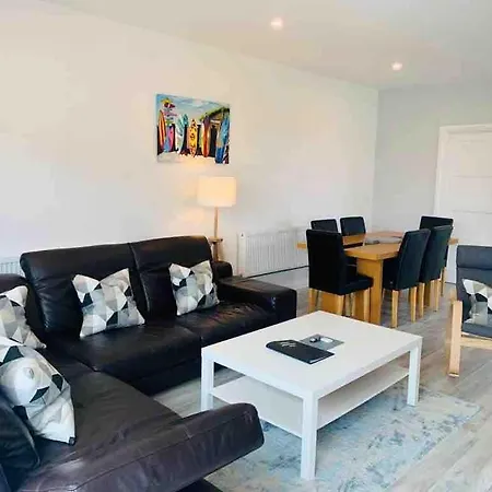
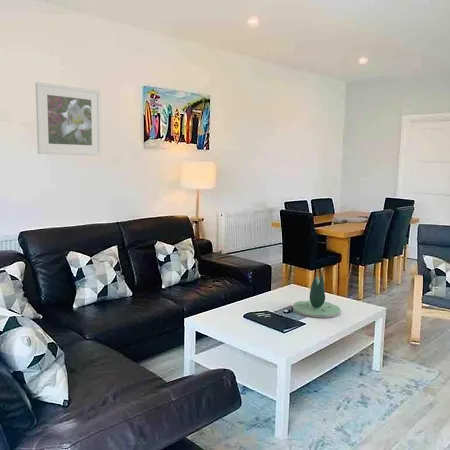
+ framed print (70, 121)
+ succulent plant (317, 291)
